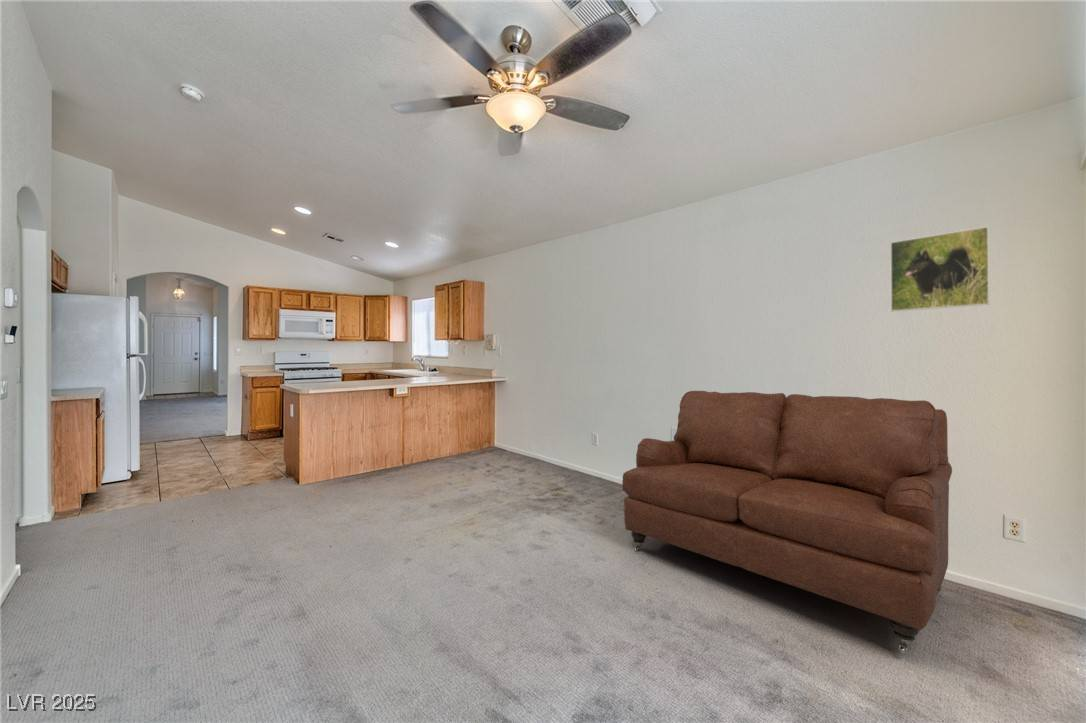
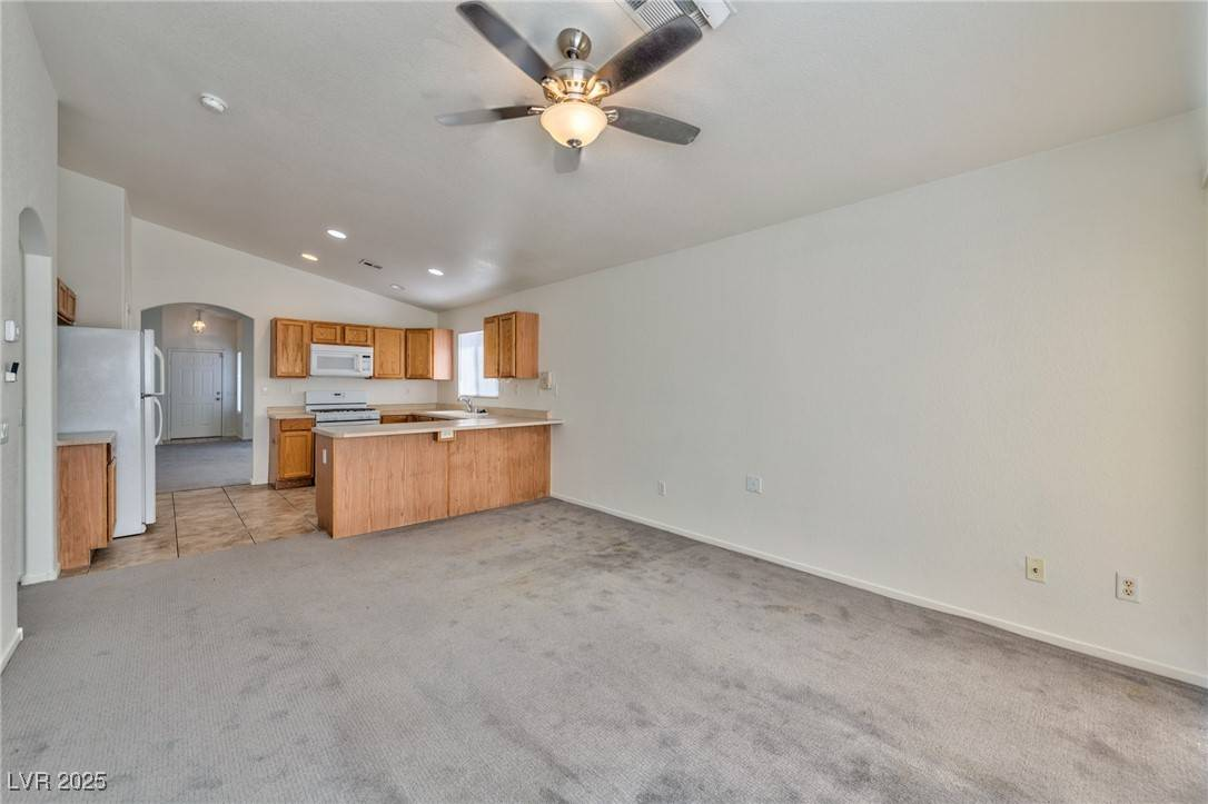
- sofa (775, 479)
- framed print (937, 271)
